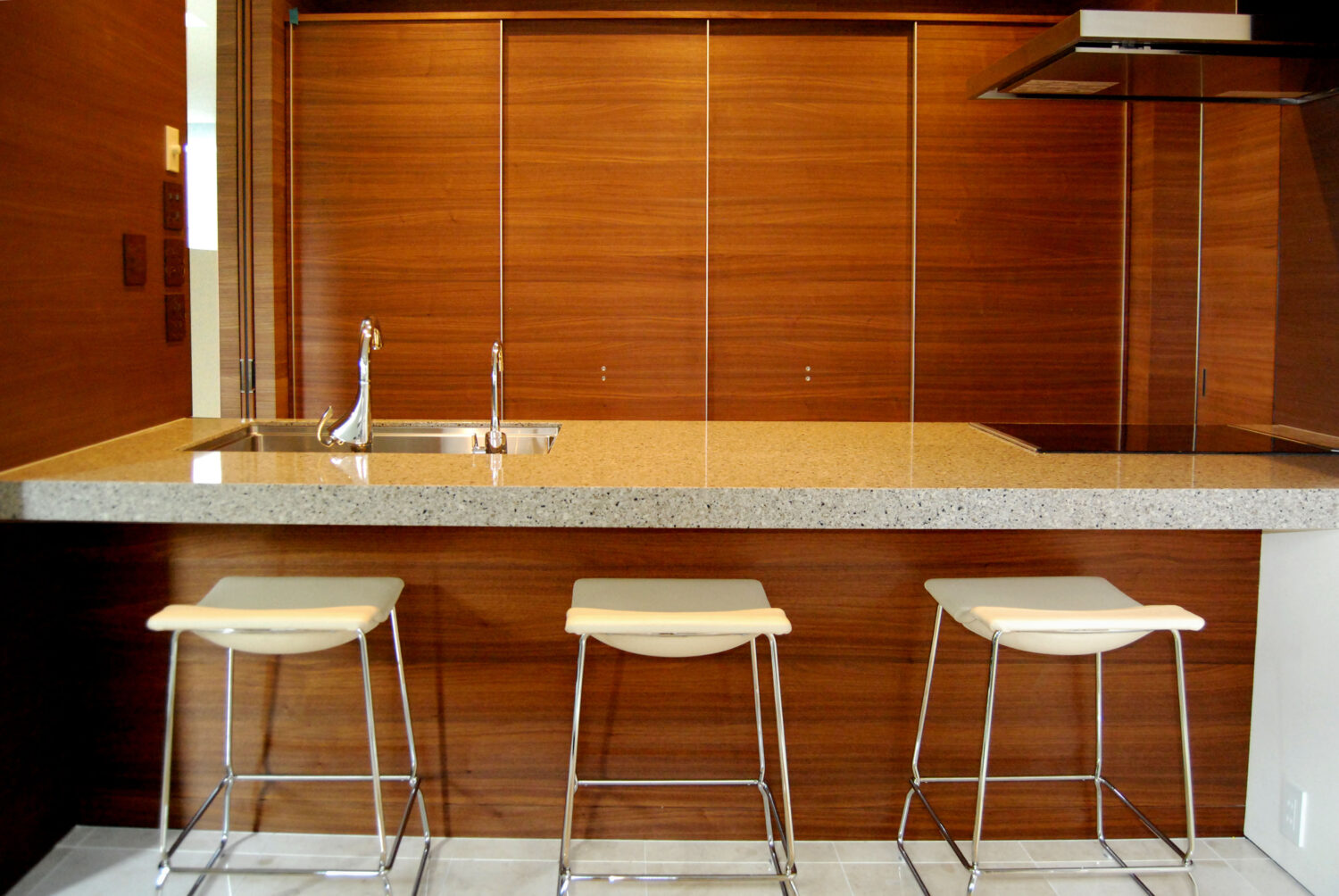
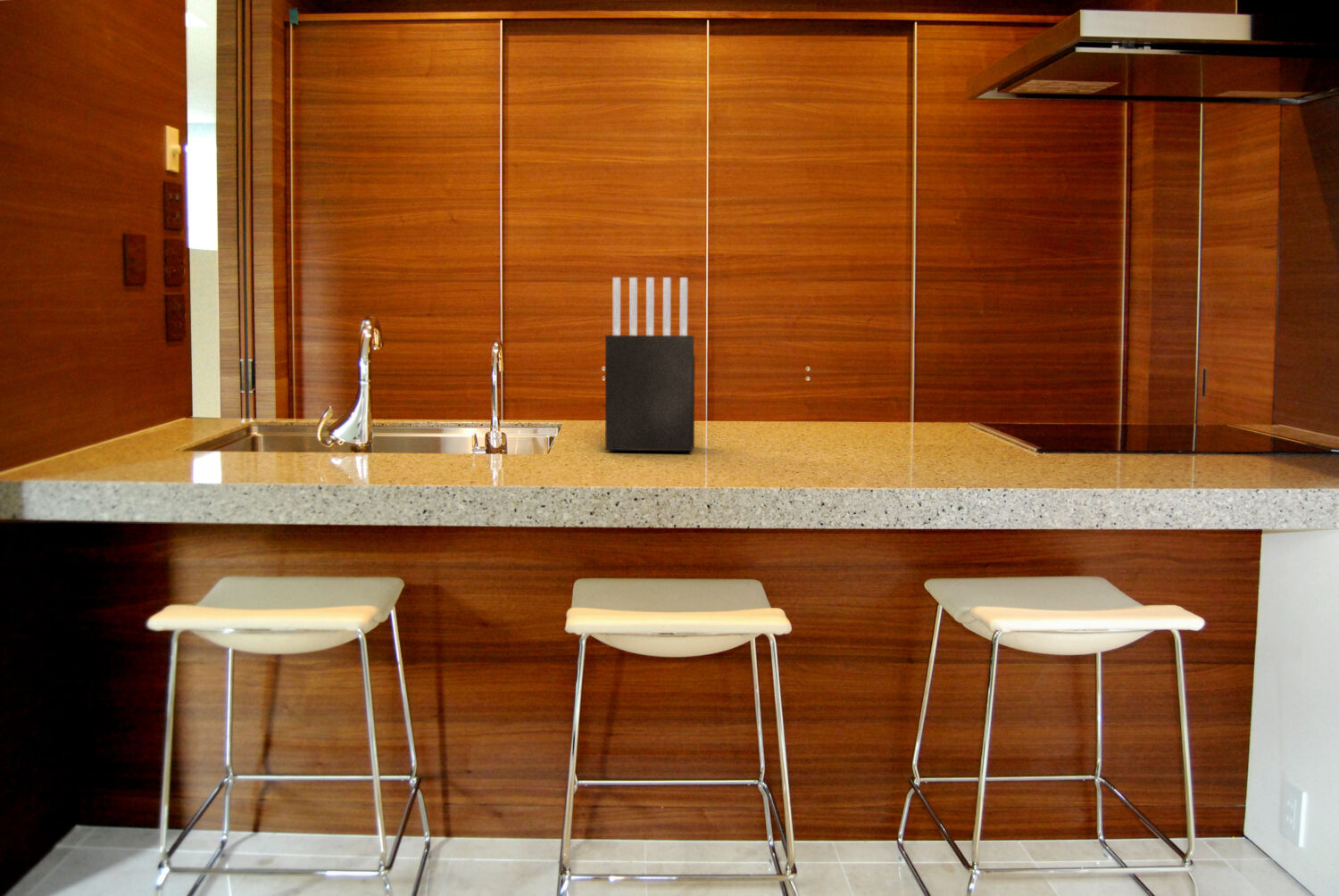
+ knife block (651, 364)
